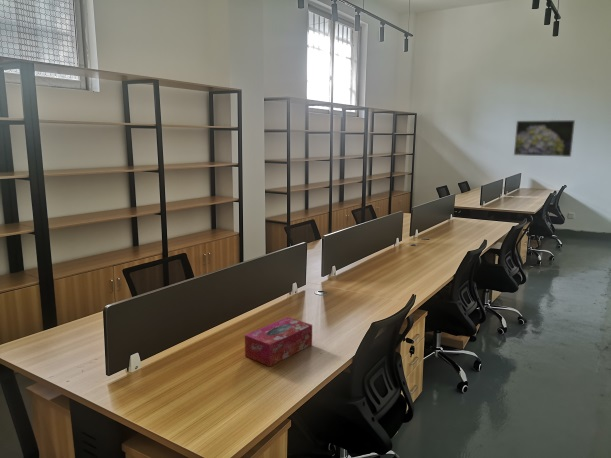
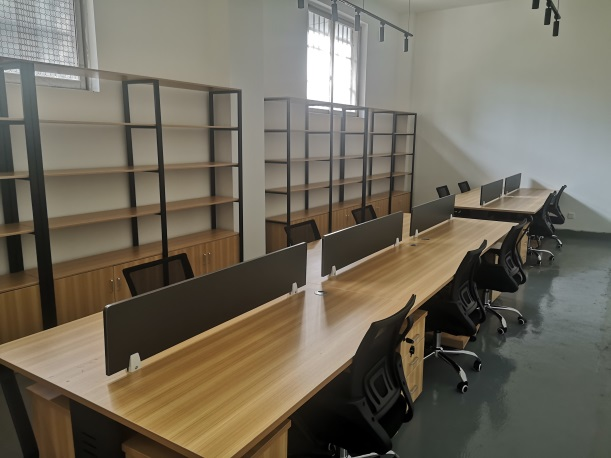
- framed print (543, 138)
- tissue box (279, 340)
